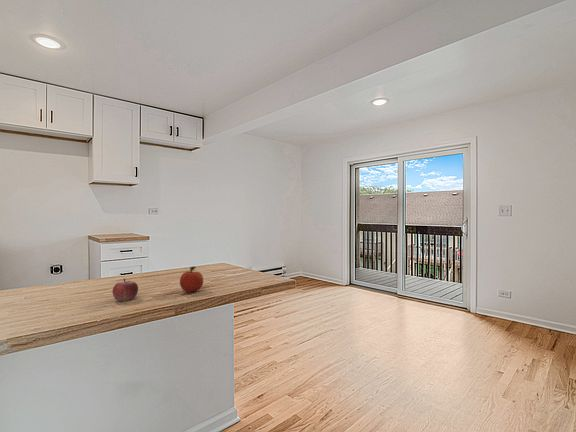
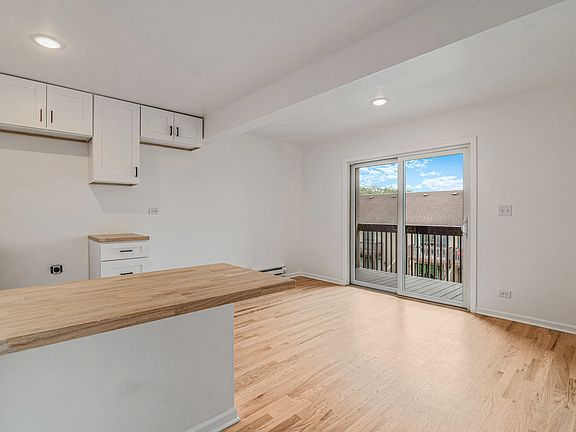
- fruit (191, 279)
- fruit (125, 288)
